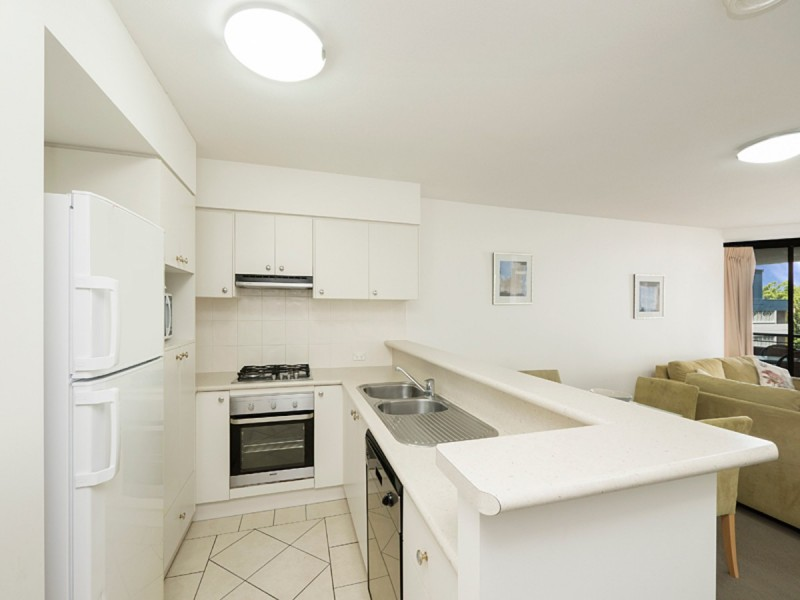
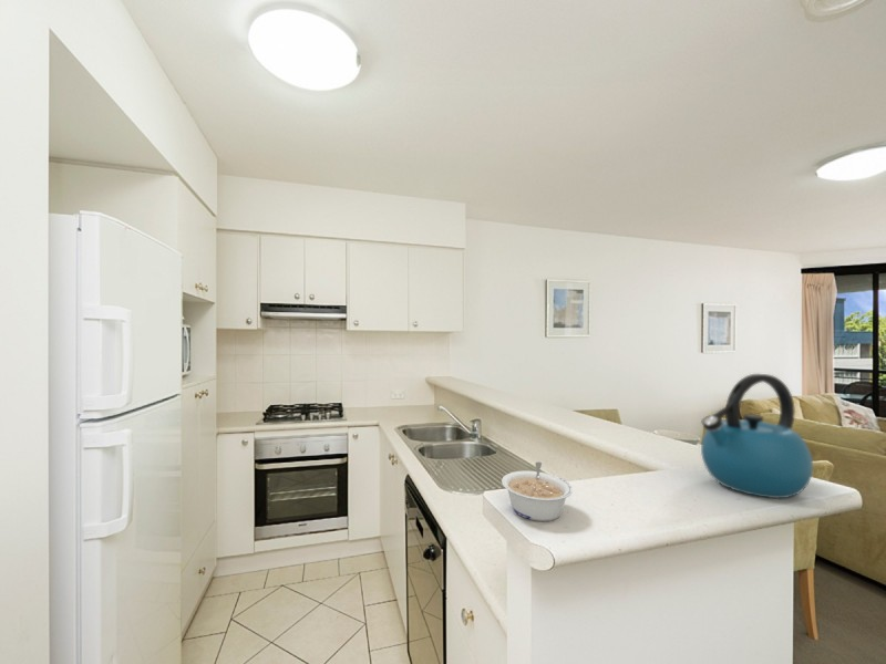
+ legume (534, 492)
+ kettle (749, 430)
